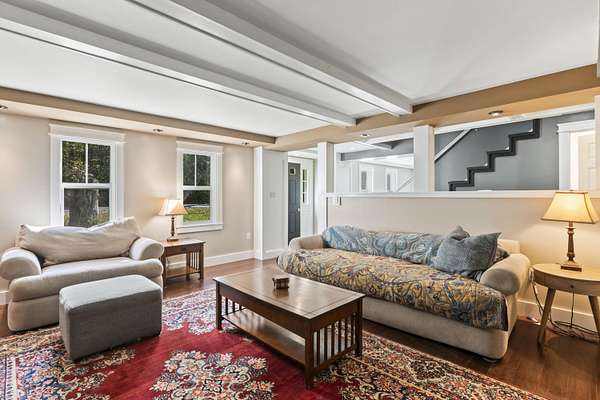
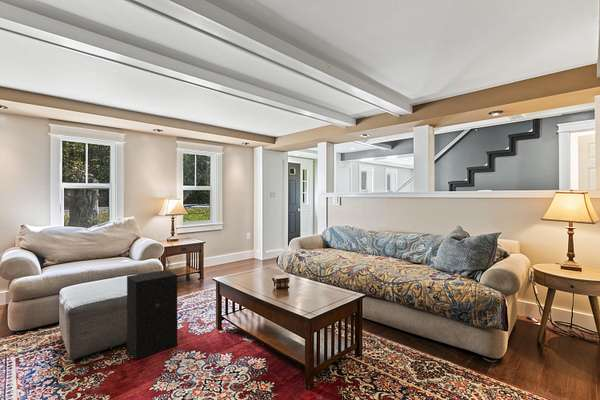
+ speaker (152, 311)
